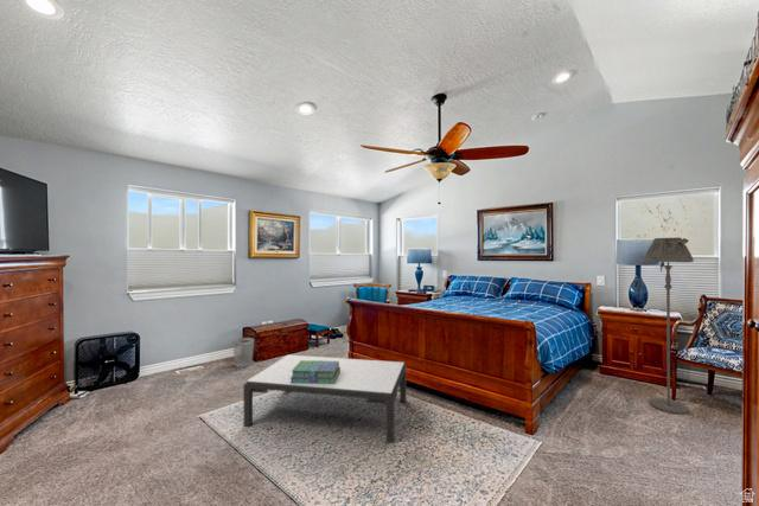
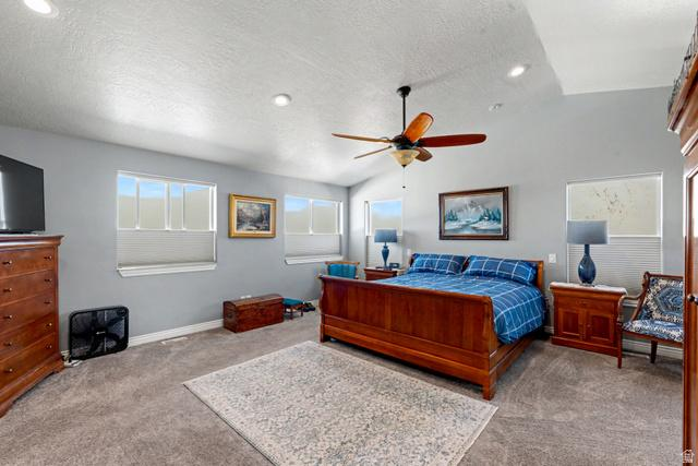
- wastebasket (243, 352)
- coffee table (331, 391)
- stack of books (315, 371)
- floor lamp (668, 322)
